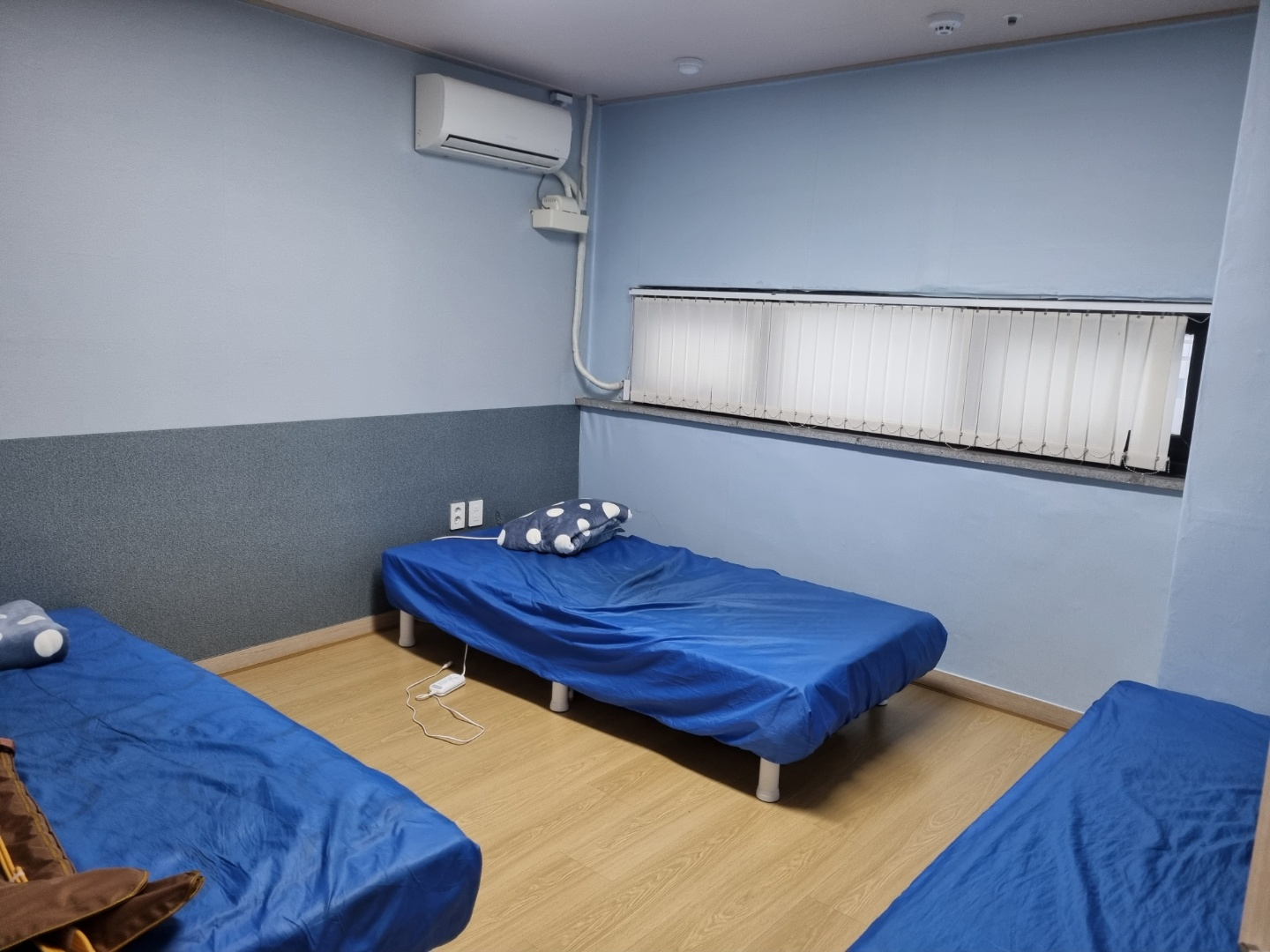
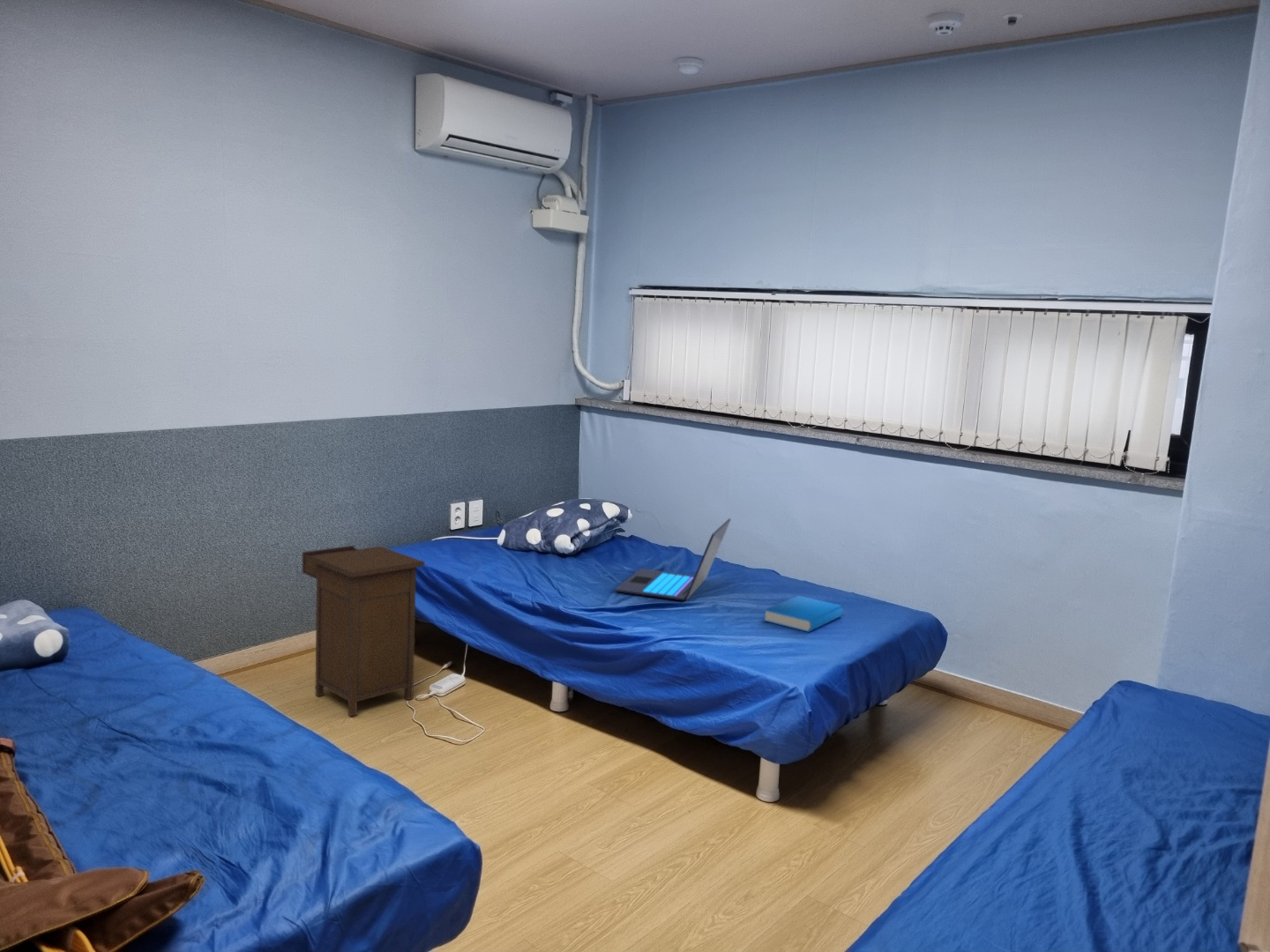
+ book (803, 613)
+ laptop (672, 572)
+ nightstand (355, 623)
